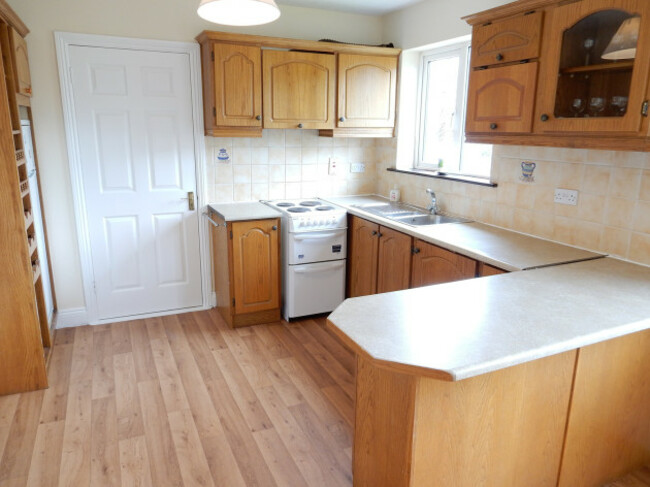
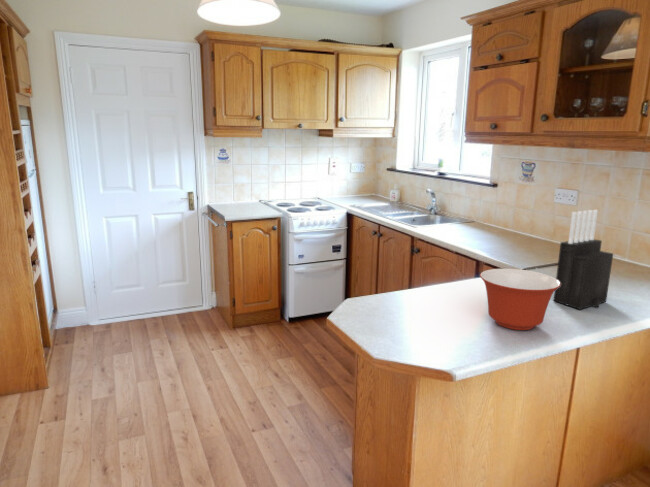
+ mixing bowl (516, 300)
+ knife block (588, 258)
